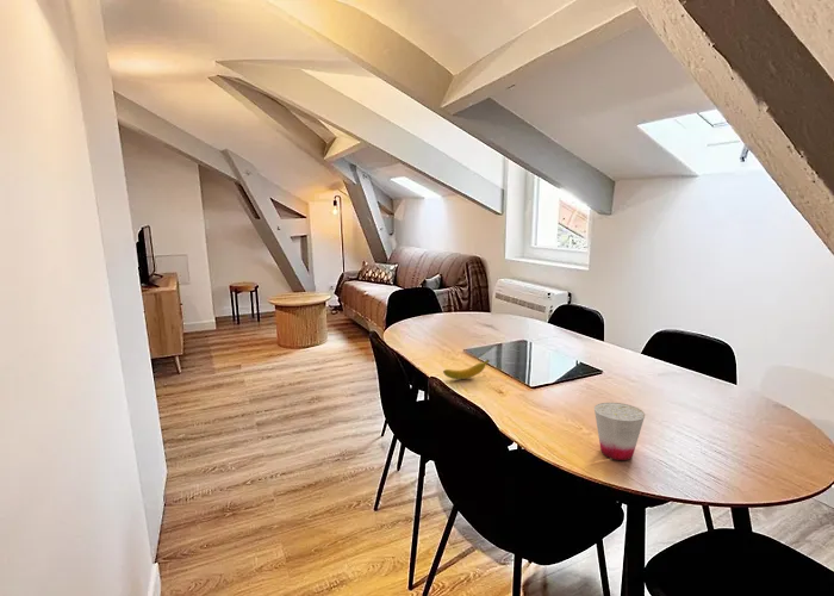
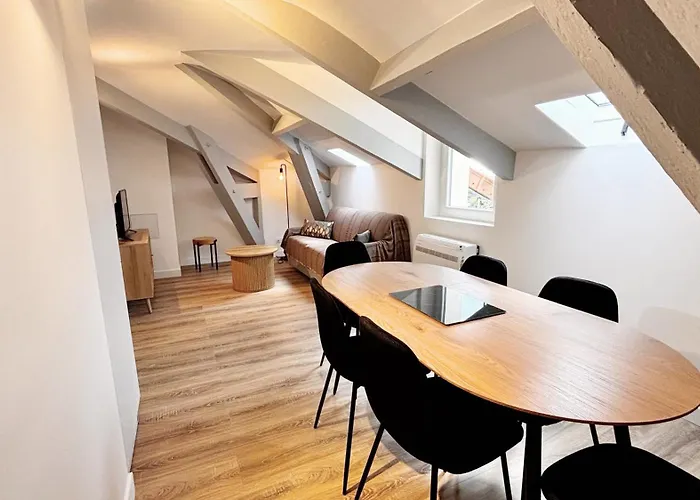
- banana (466, 370)
- cup (617, 432)
